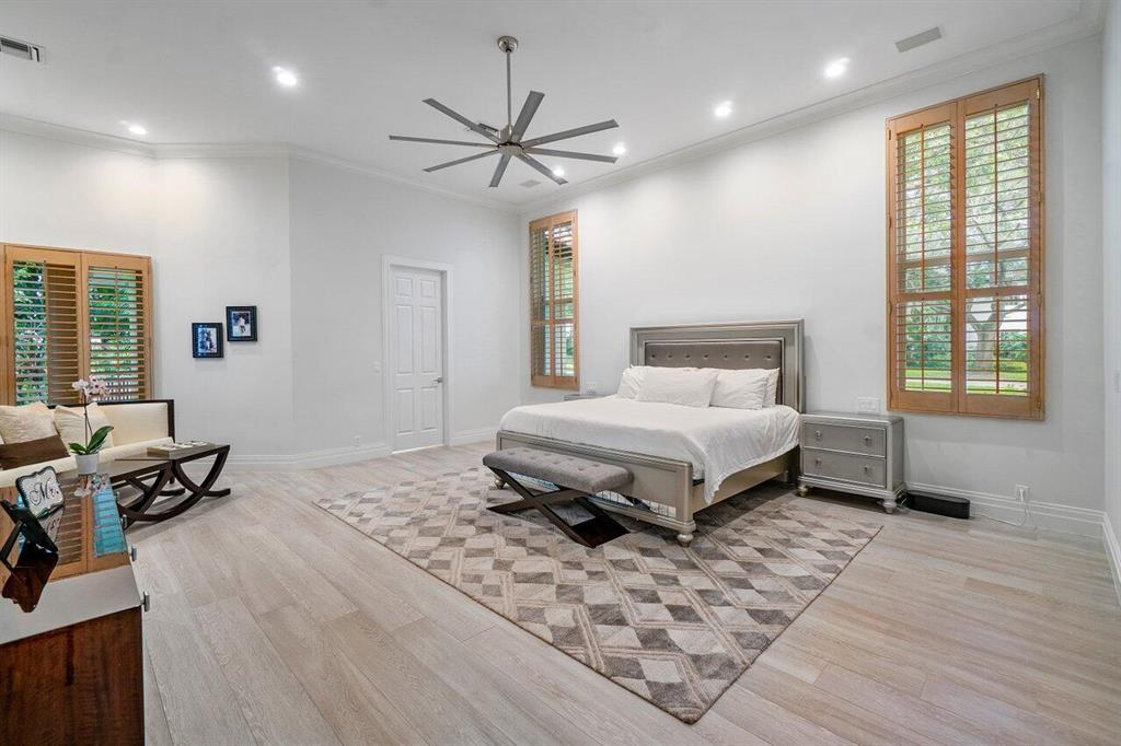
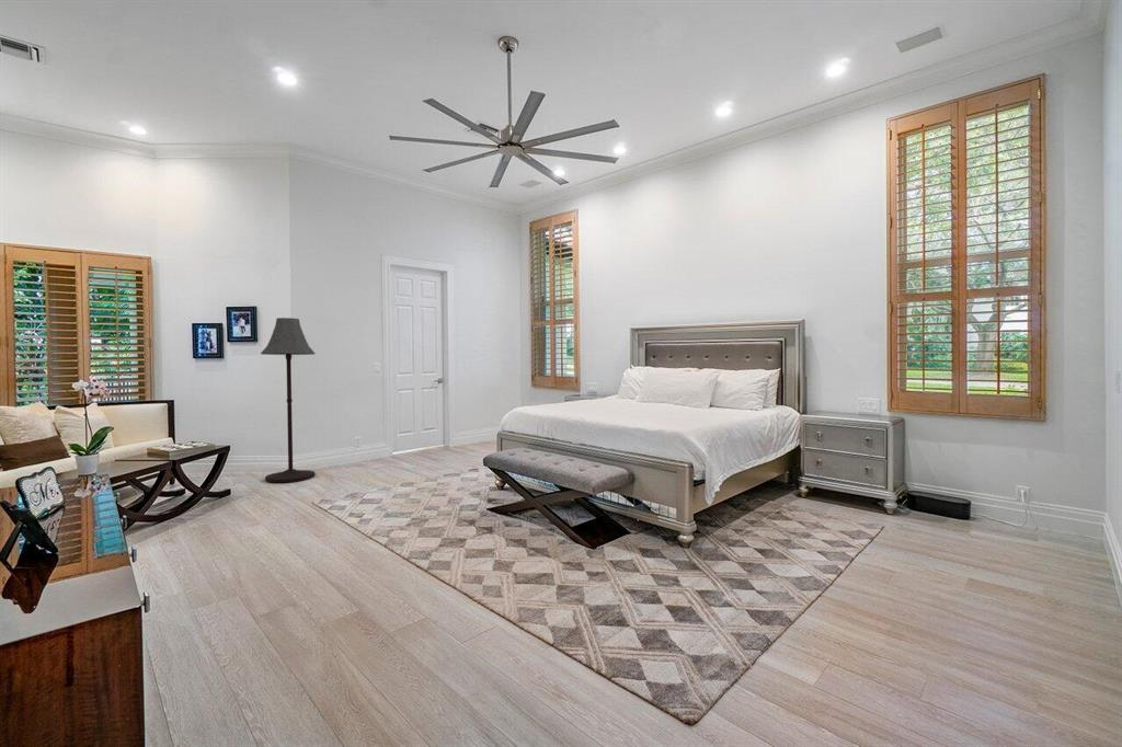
+ floor lamp (289, 398)
